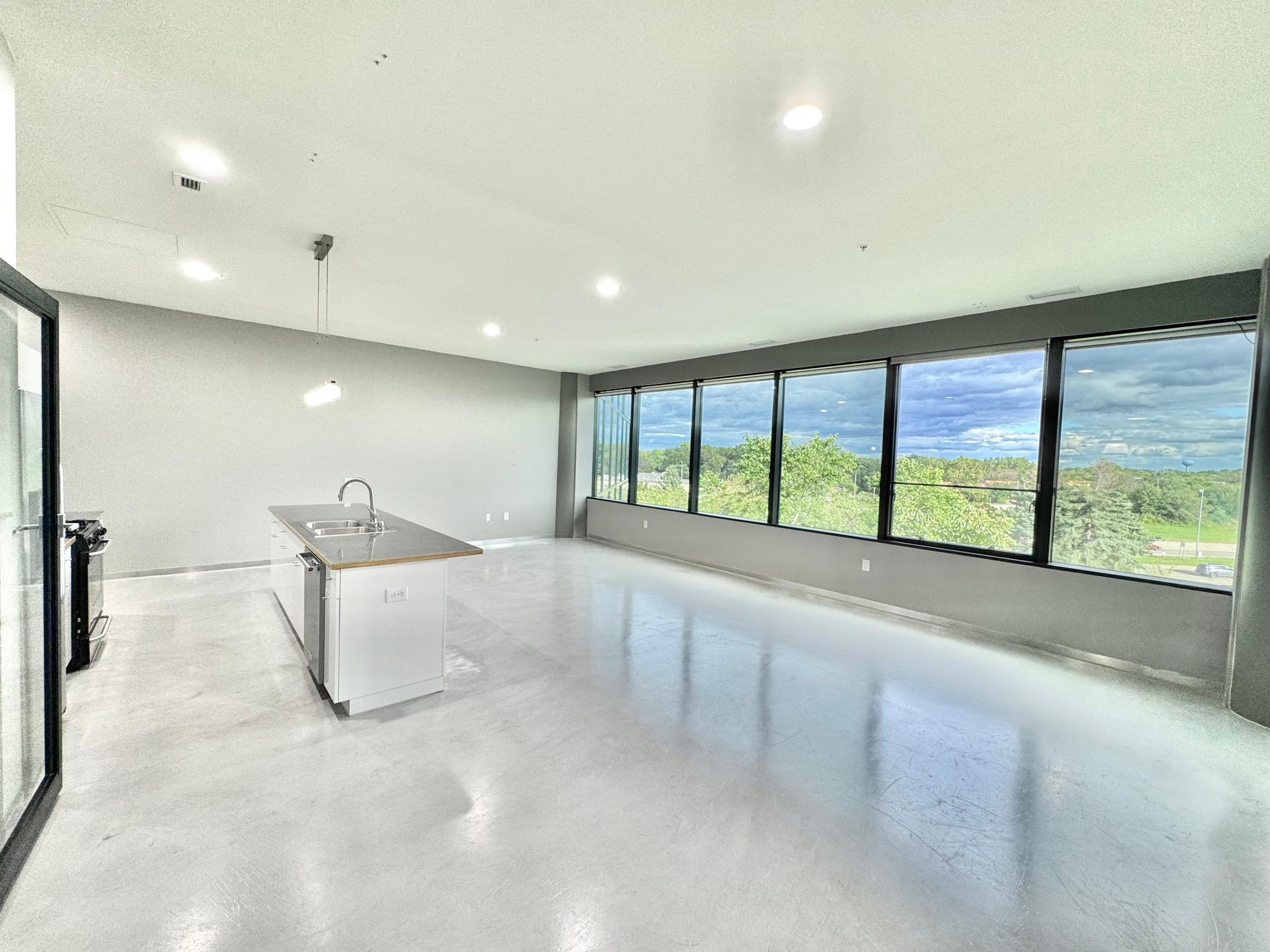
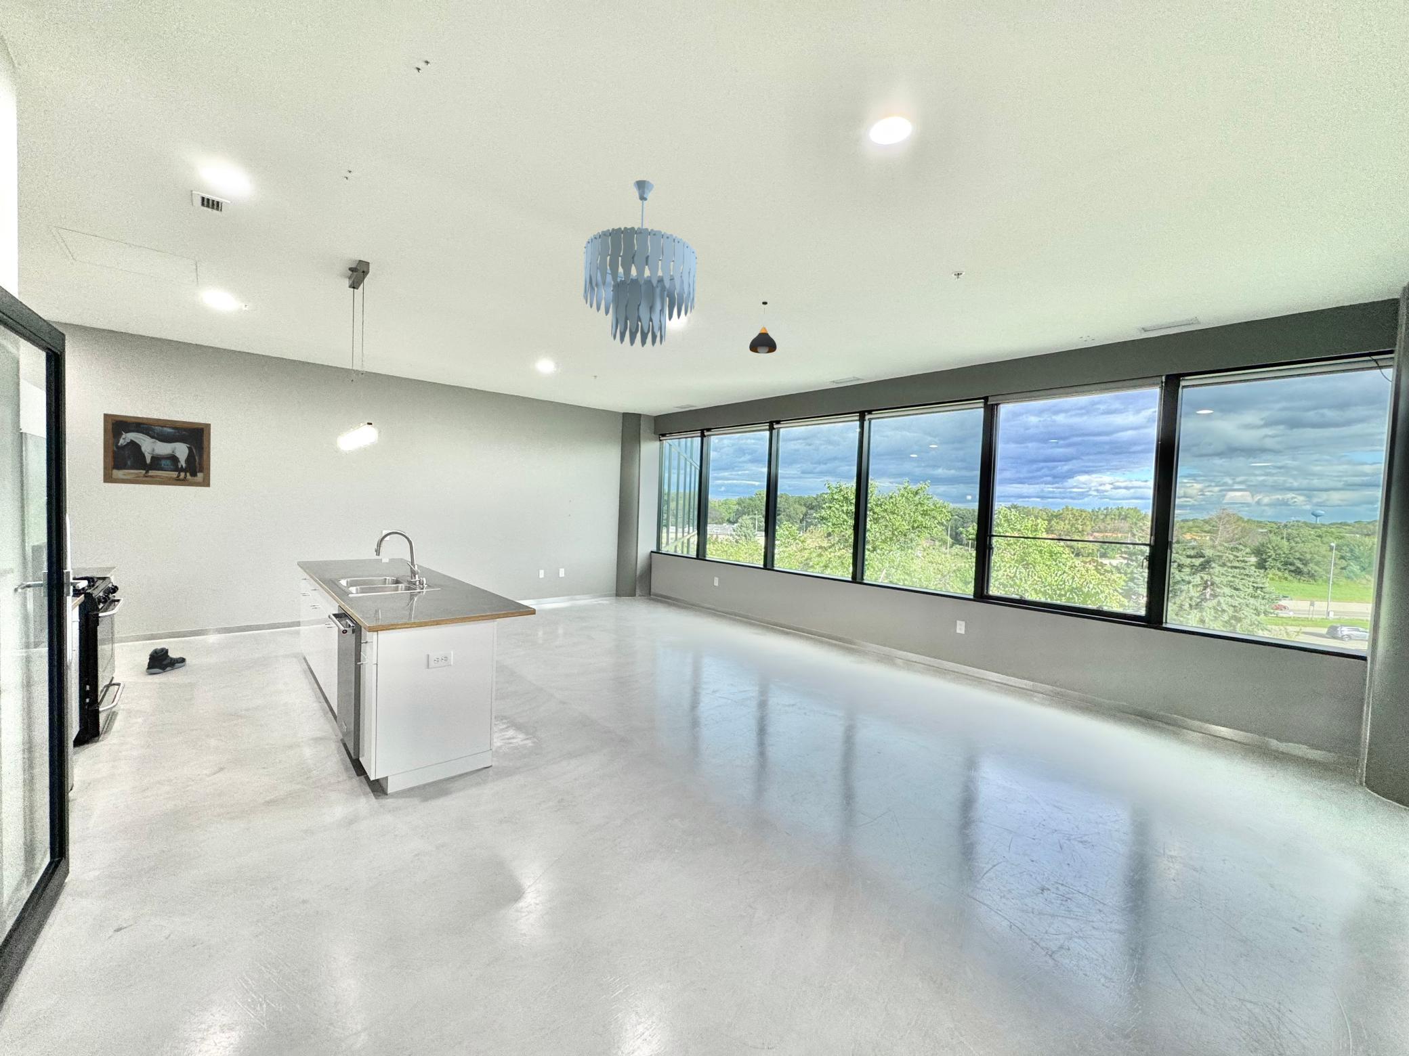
+ wall art (159, 451)
+ ceiling light fixture (641, 263)
+ sneaker (168, 658)
+ pendant light (763, 327)
